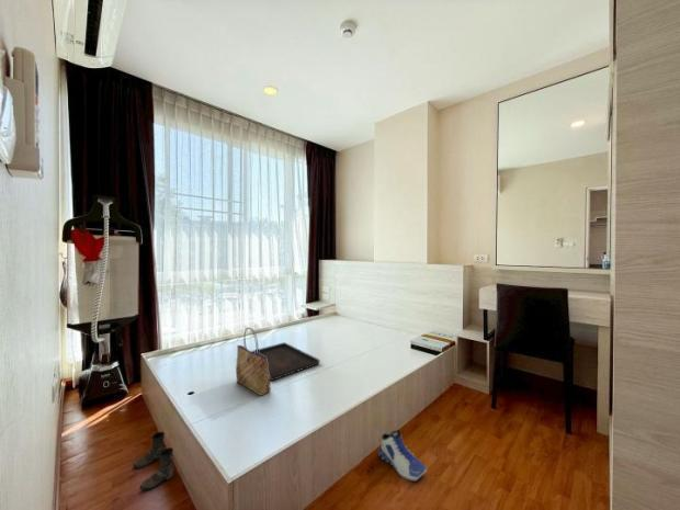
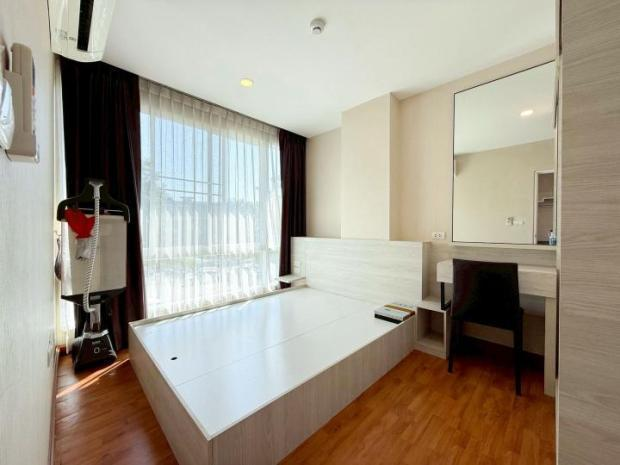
- tote bag (252, 356)
- serving tray (279, 359)
- boots (152, 458)
- sneaker (399, 450)
